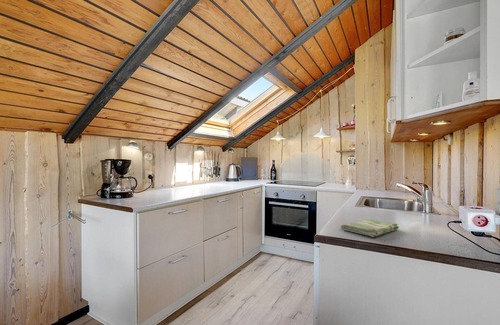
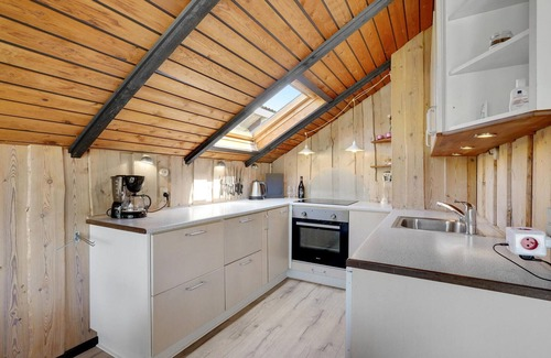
- dish towel (369, 225)
